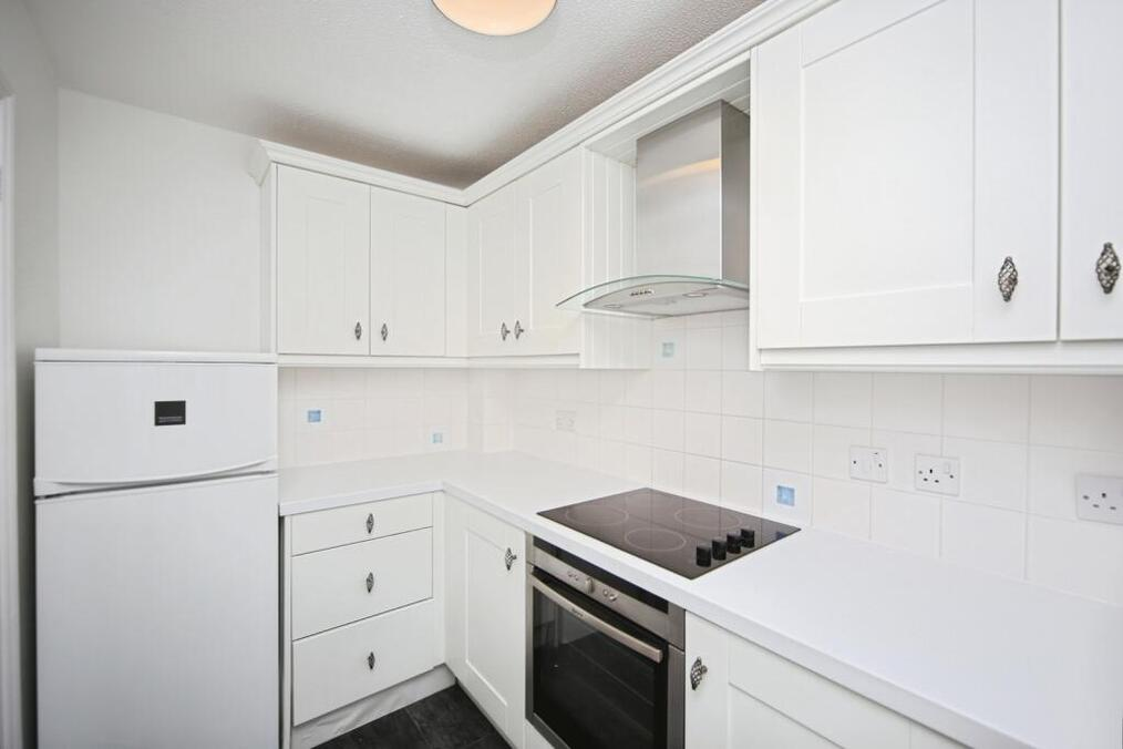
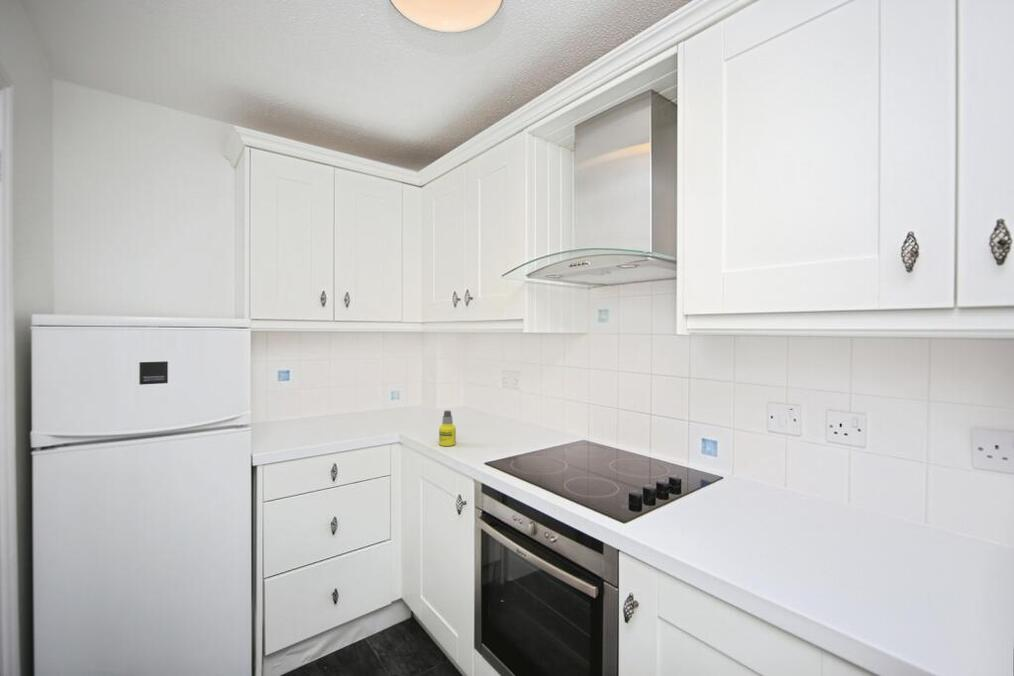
+ bottle (447, 427)
